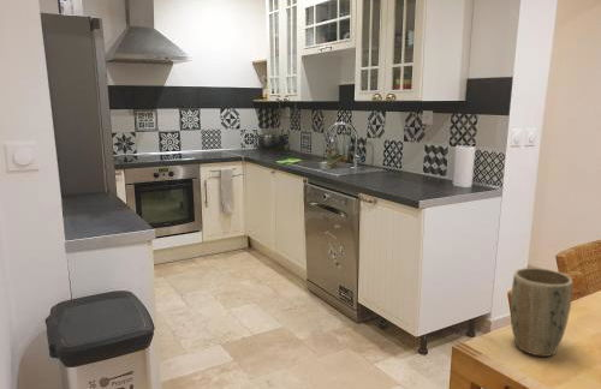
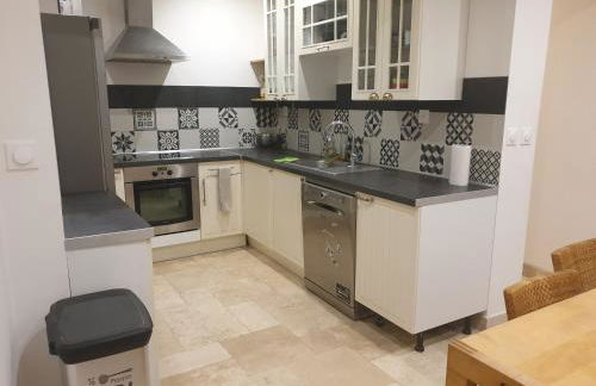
- plant pot (538, 311)
